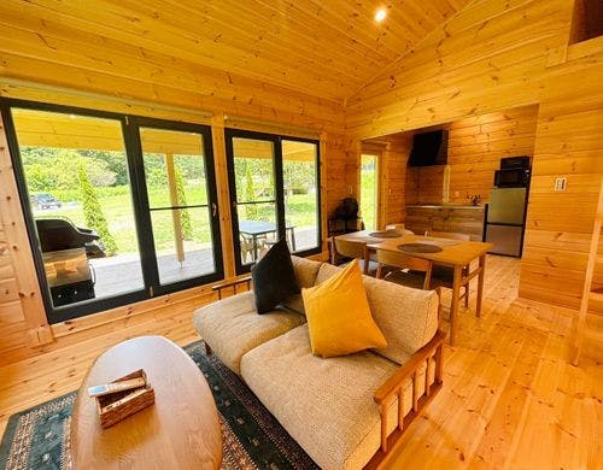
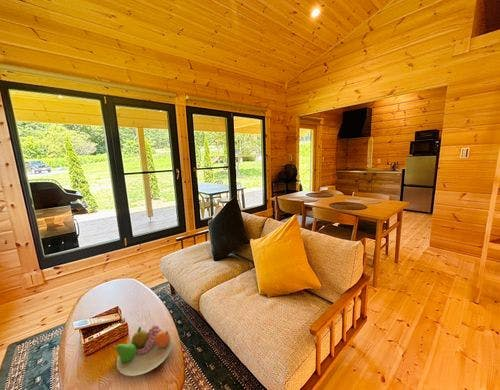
+ fruit bowl (143, 346)
